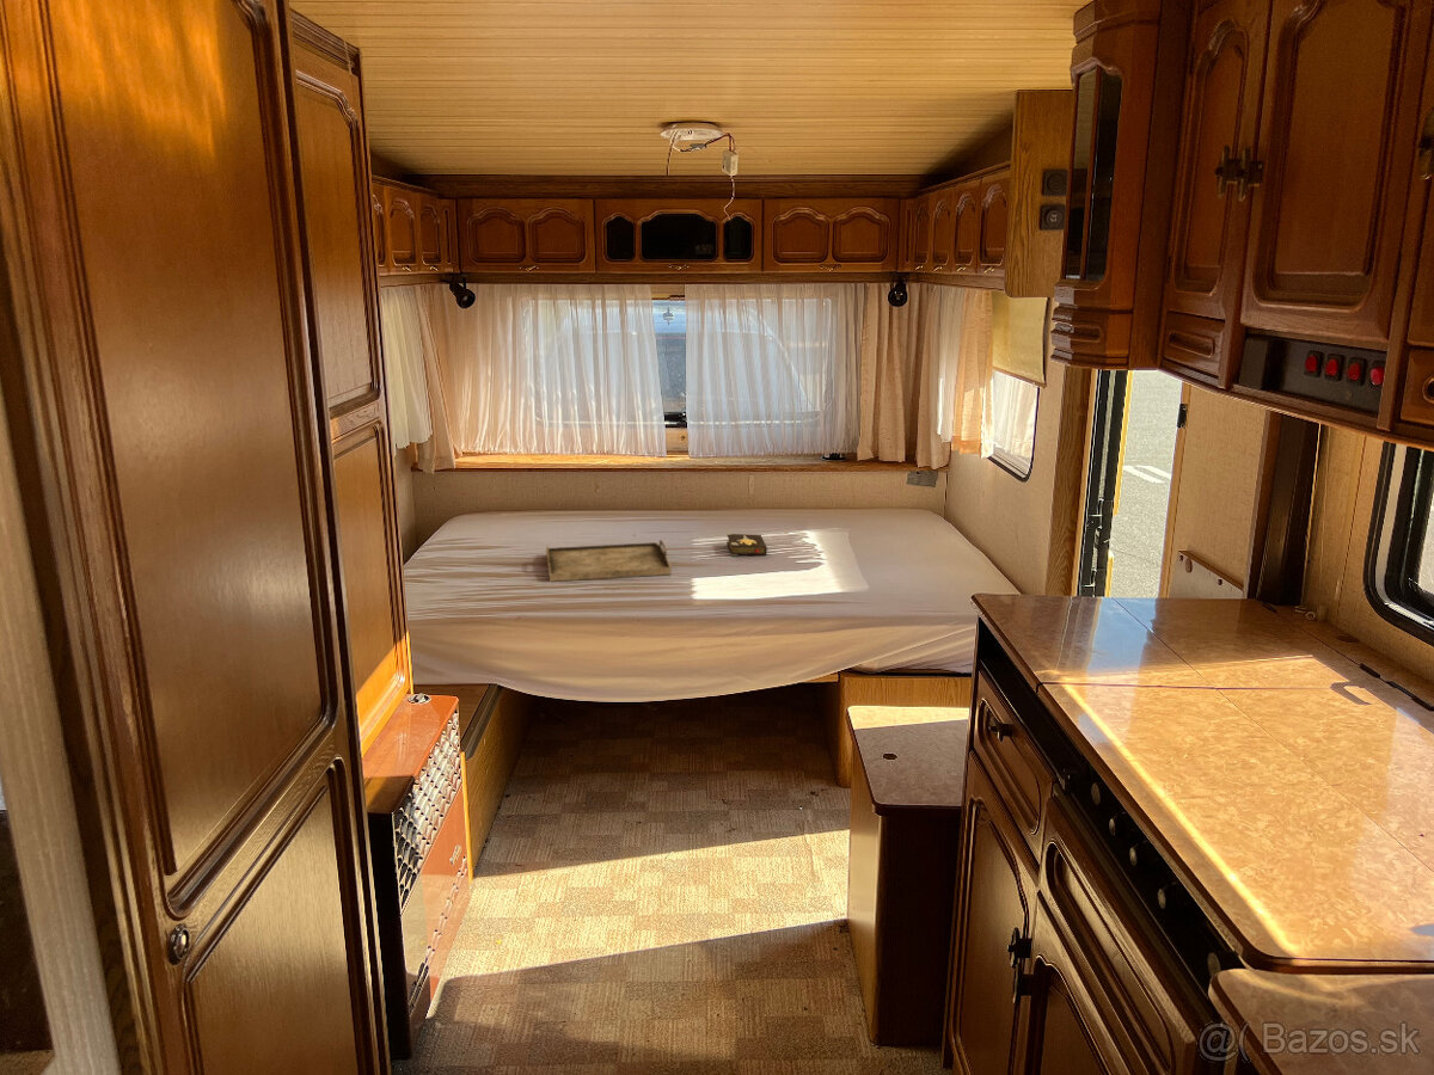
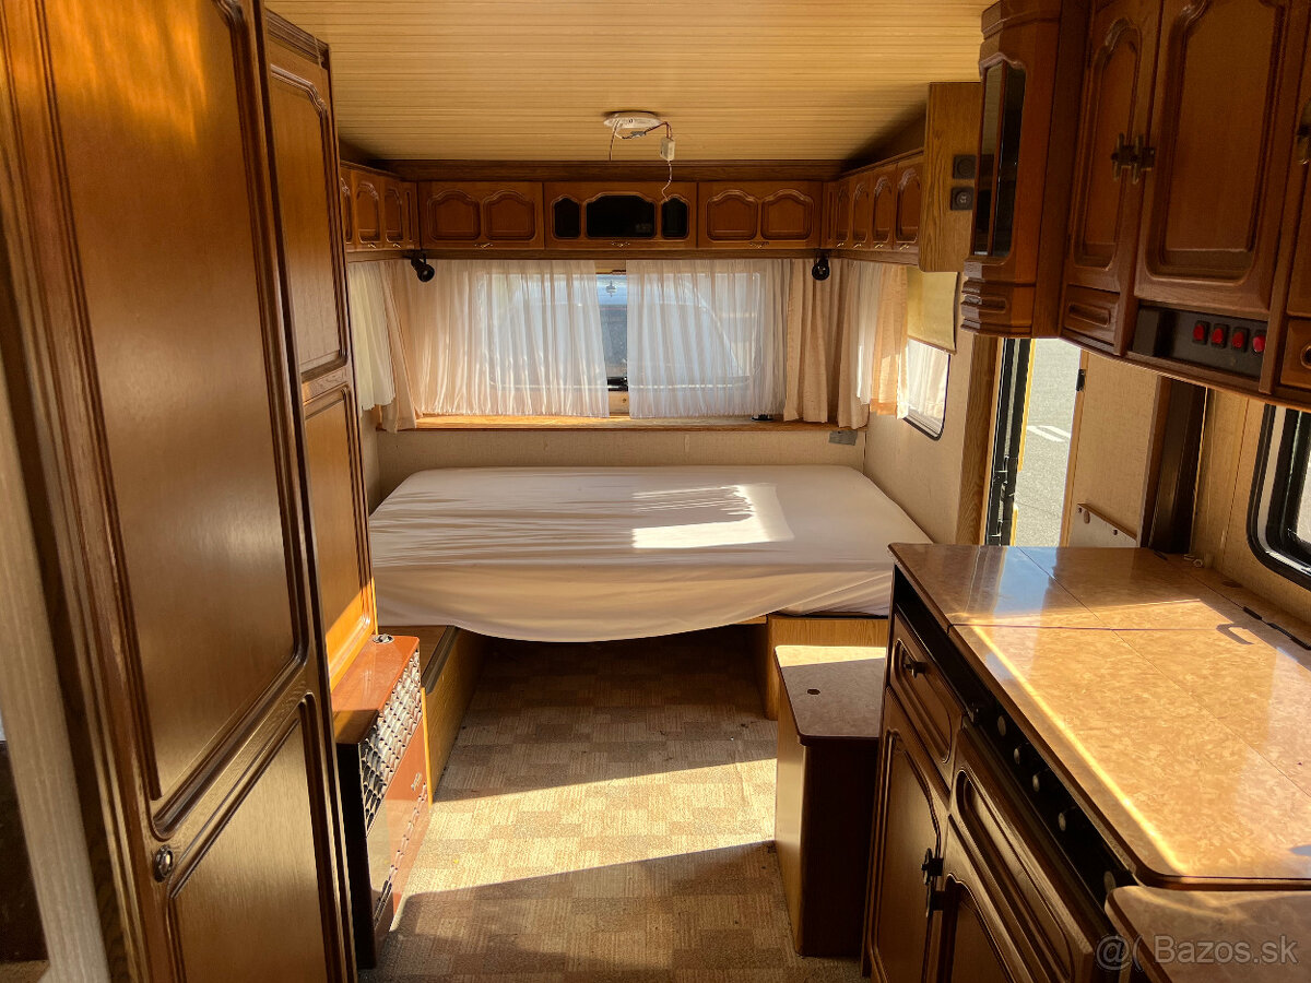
- serving tray (606, 554)
- hardback book (746, 543)
